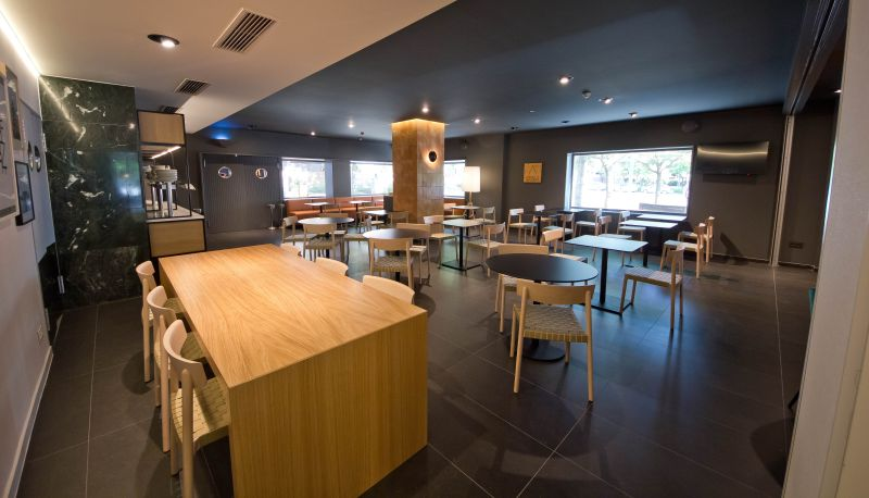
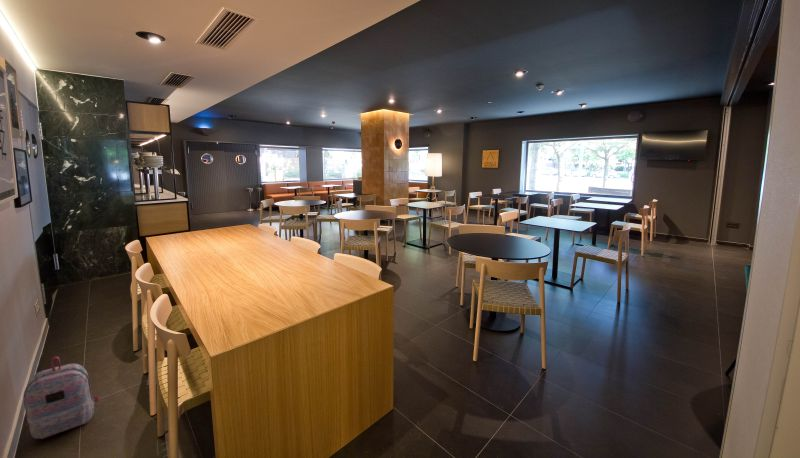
+ backpack (61, 391)
